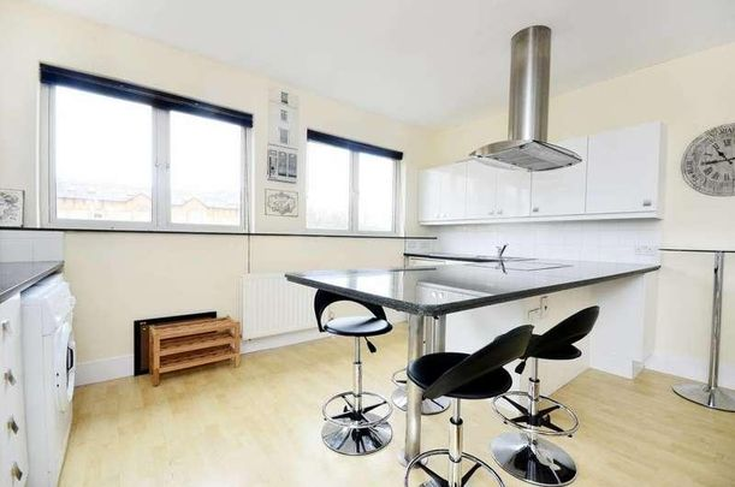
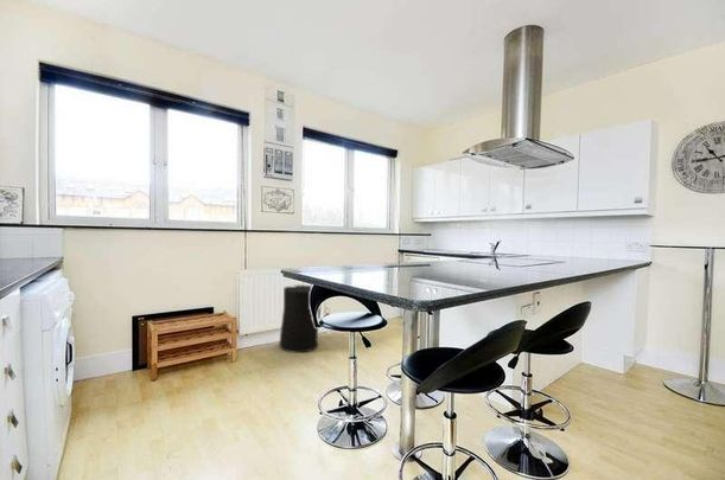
+ trash can (300, 314)
